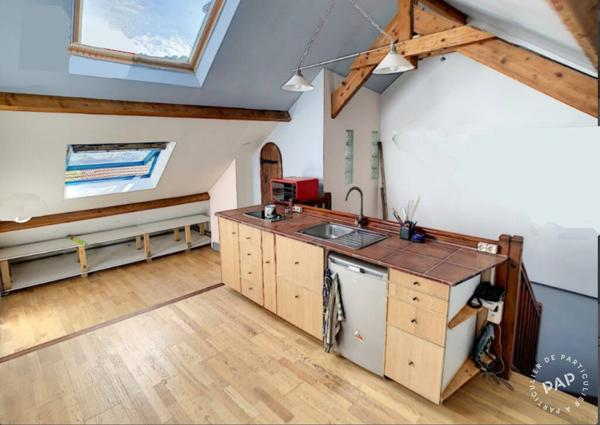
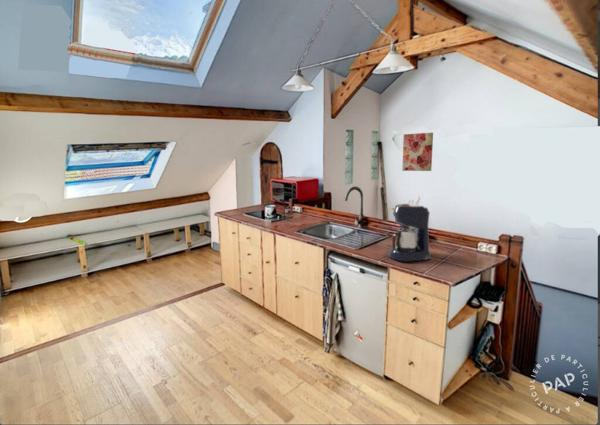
+ wall art (417, 152)
+ coffee maker (410, 231)
